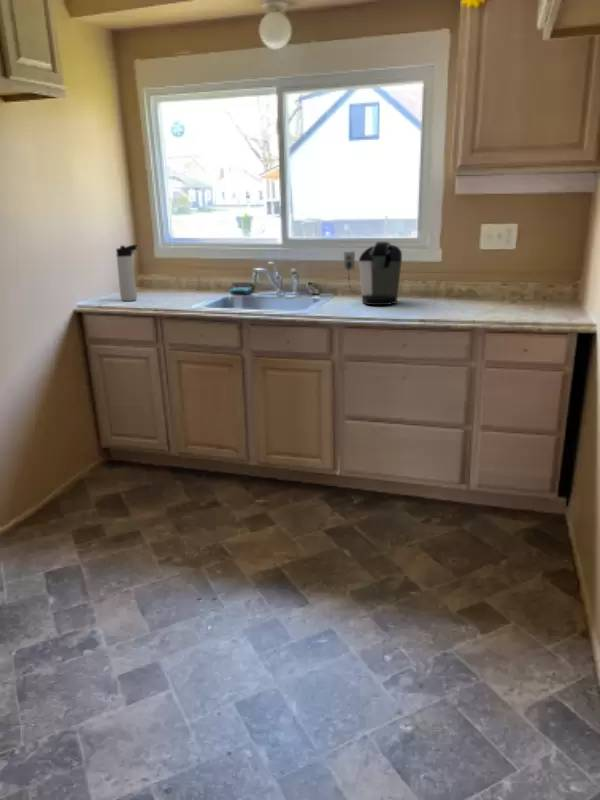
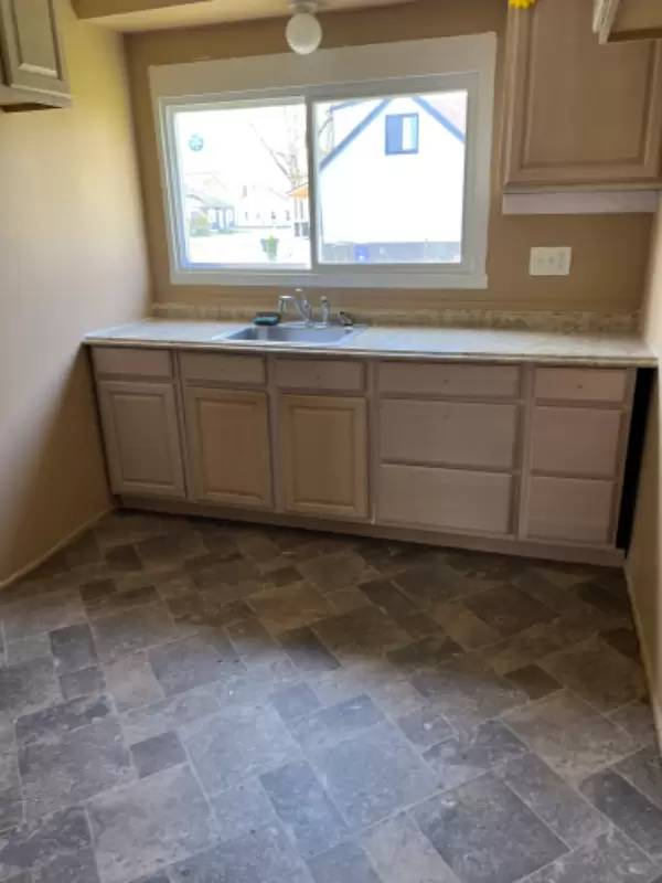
- coffee maker (369, 272)
- thermos bottle (129, 272)
